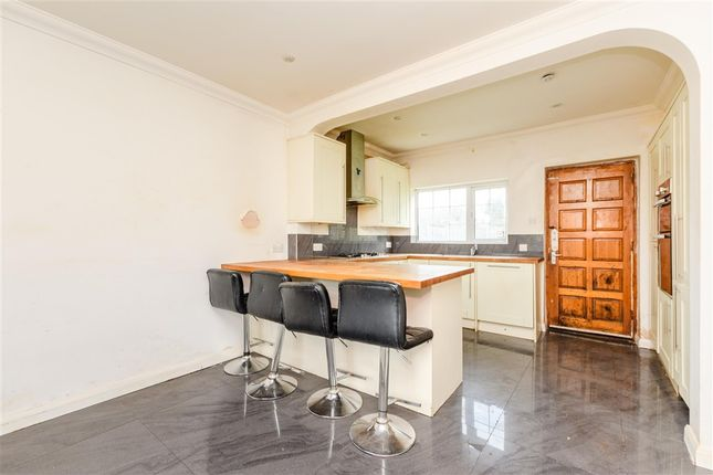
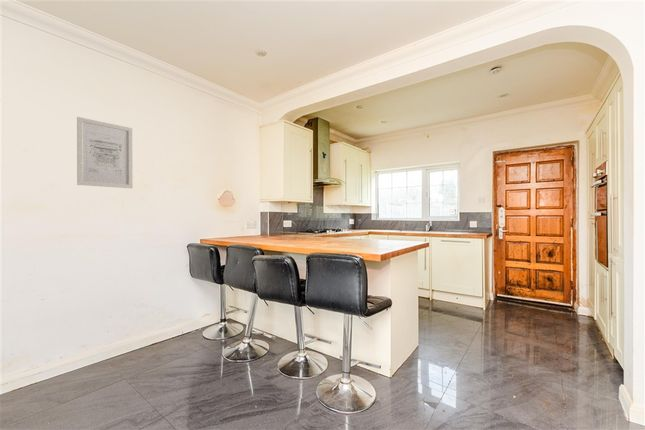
+ wall art (106, 154)
